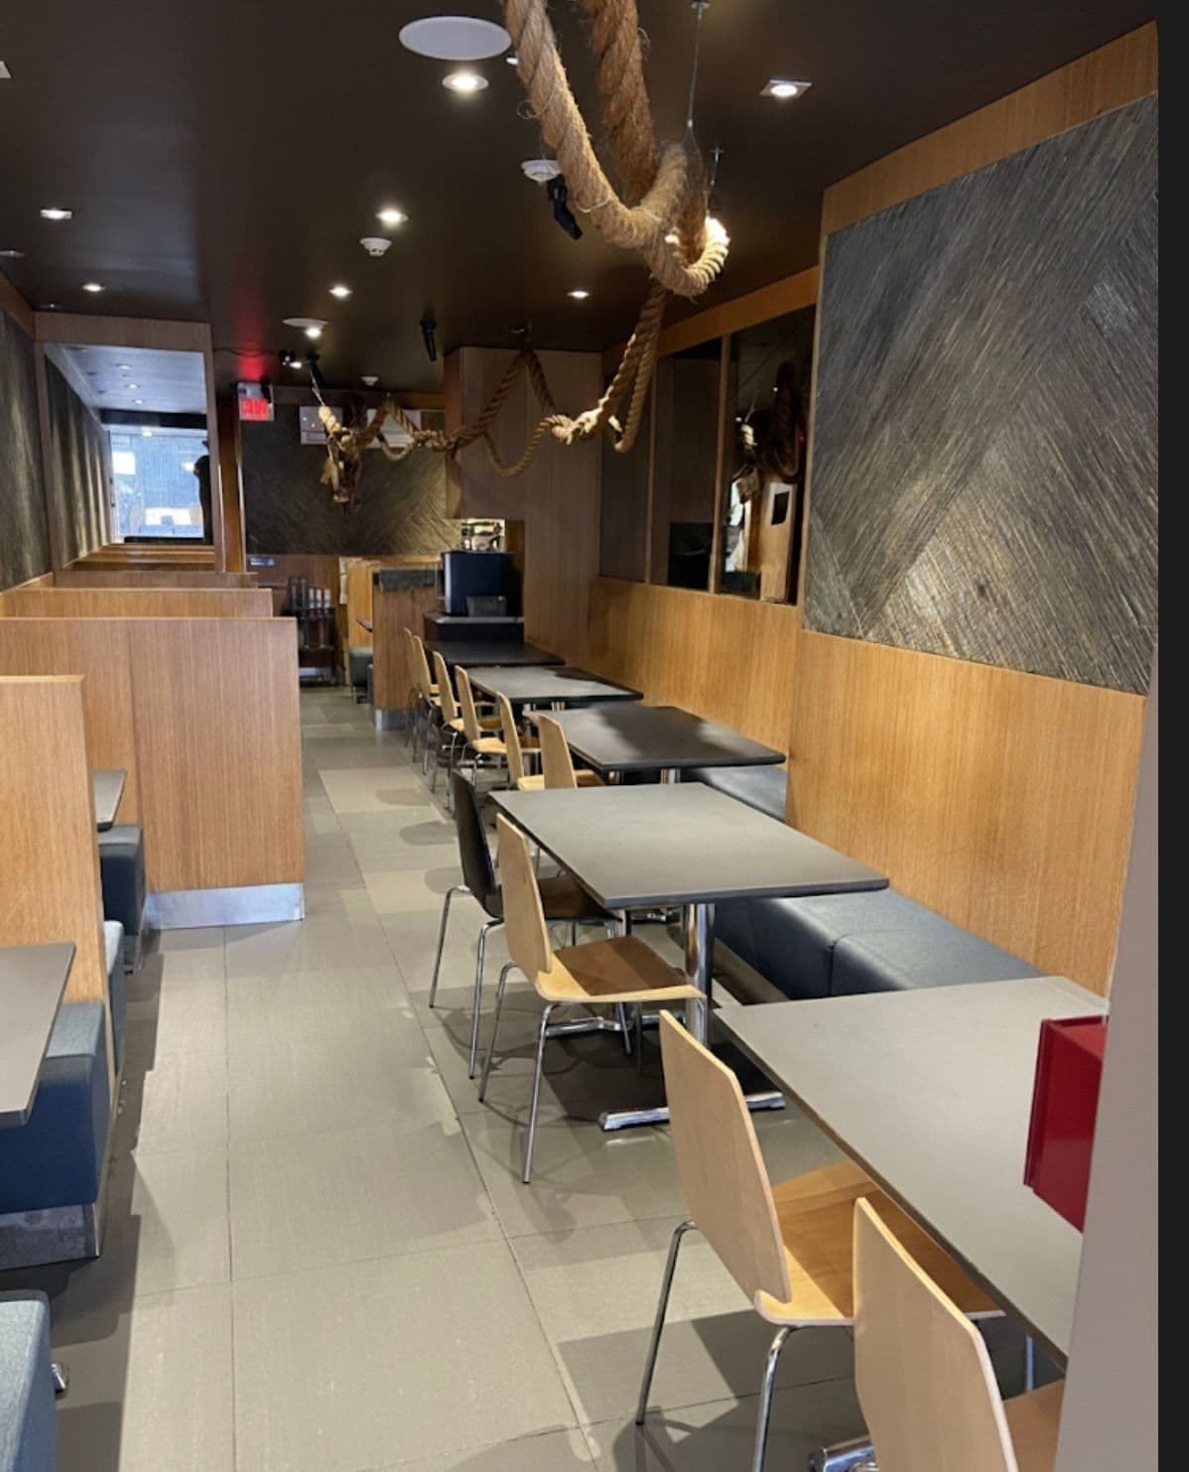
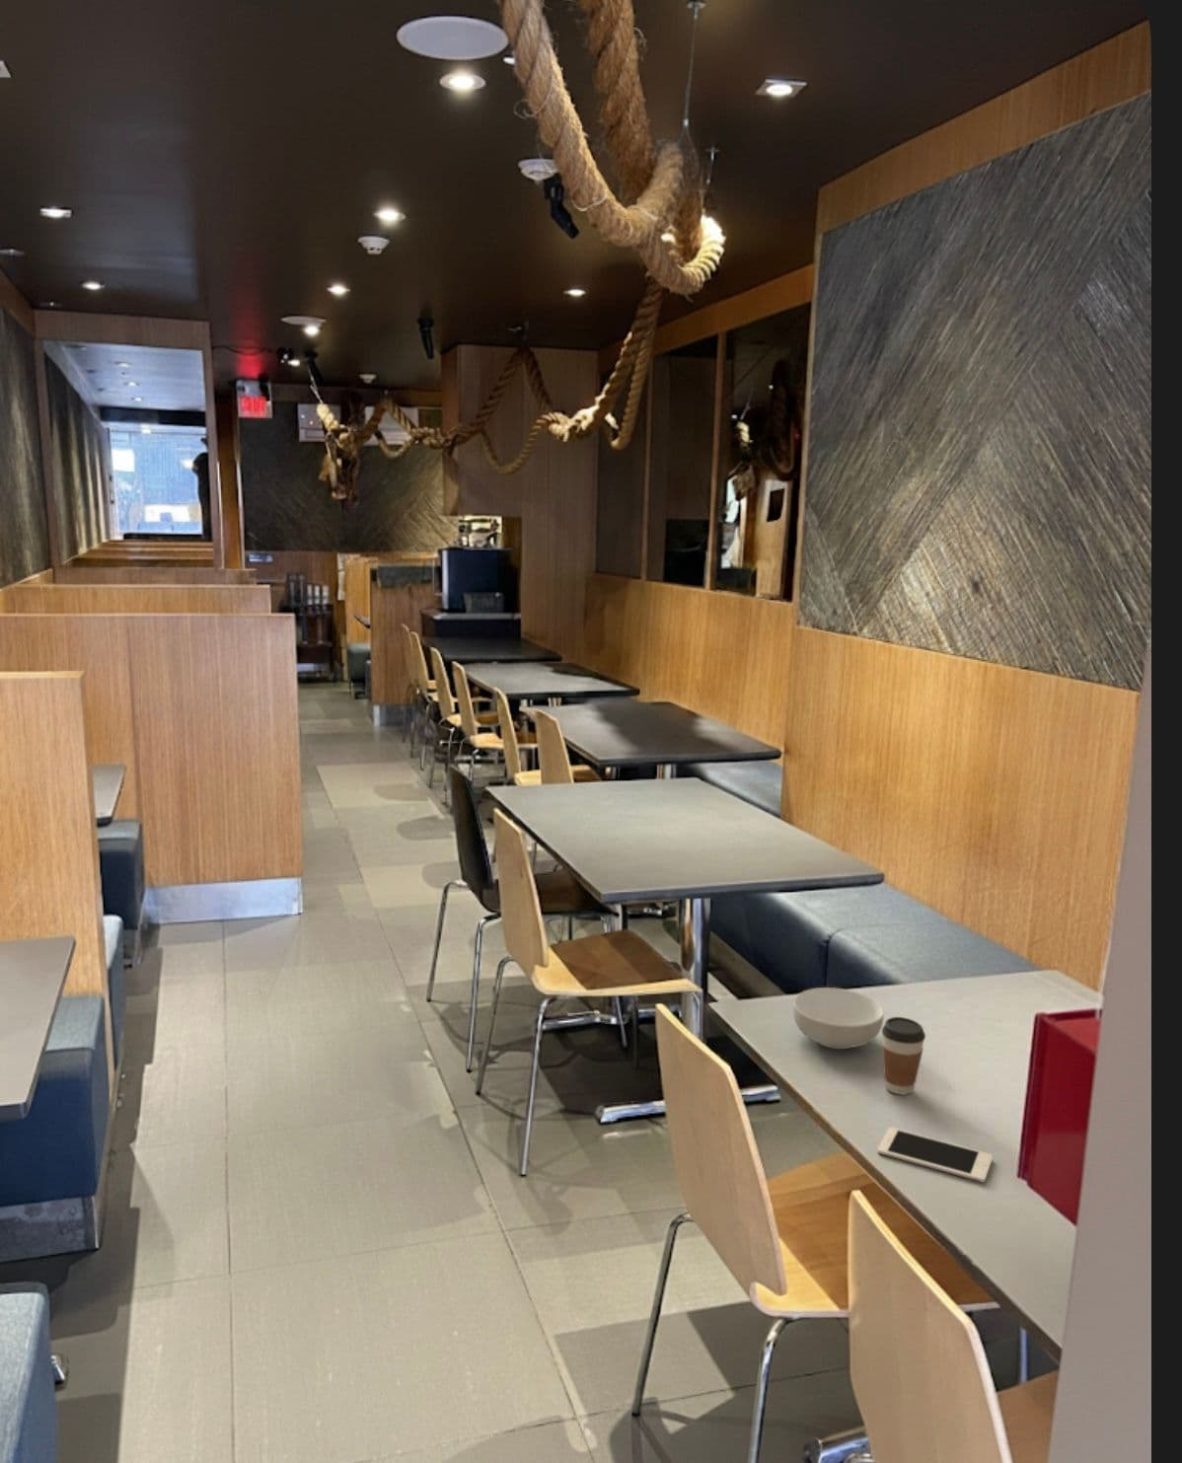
+ cell phone (935, 1153)
+ cereal bowl (837, 1022)
+ coffee cup (901, 1057)
